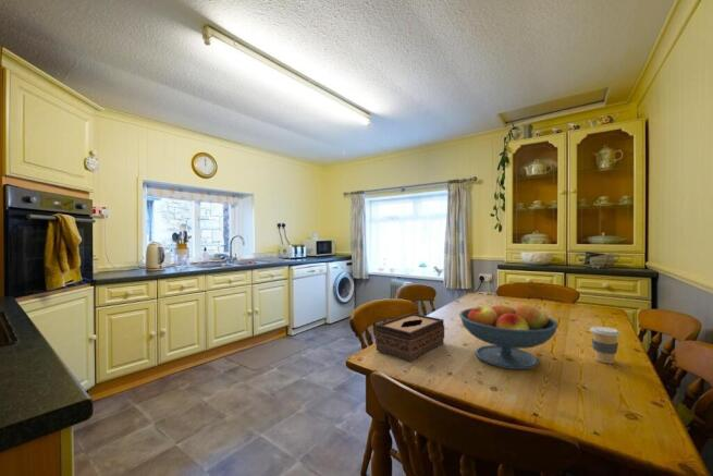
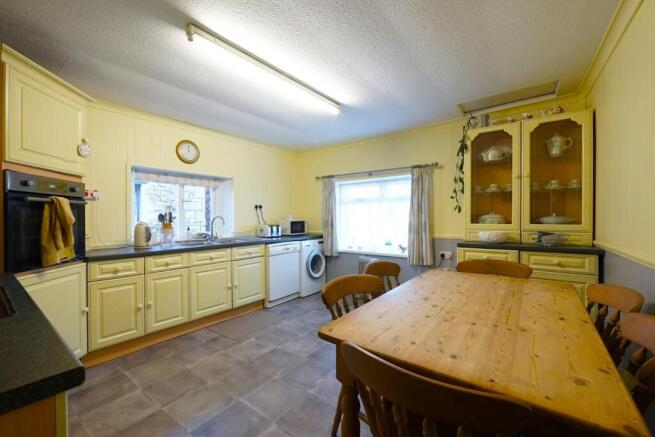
- coffee cup (604, 344)
- fruit bowl (505, 330)
- tissue box (410, 334)
